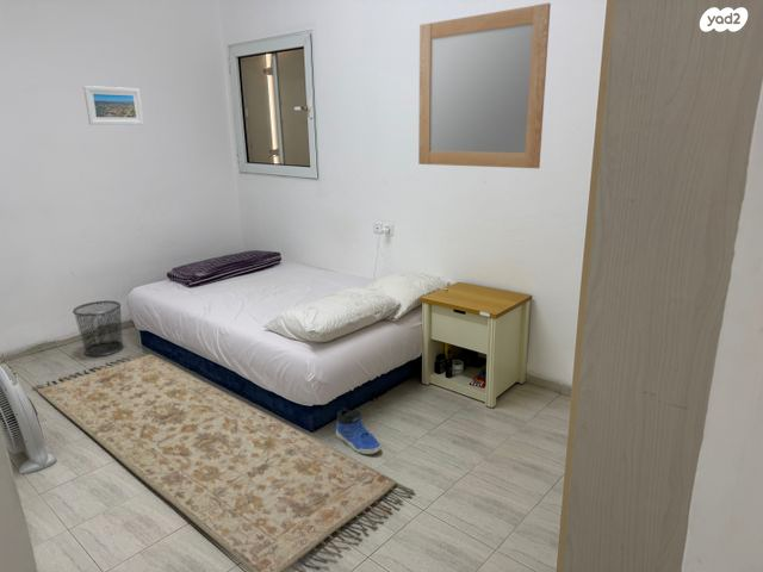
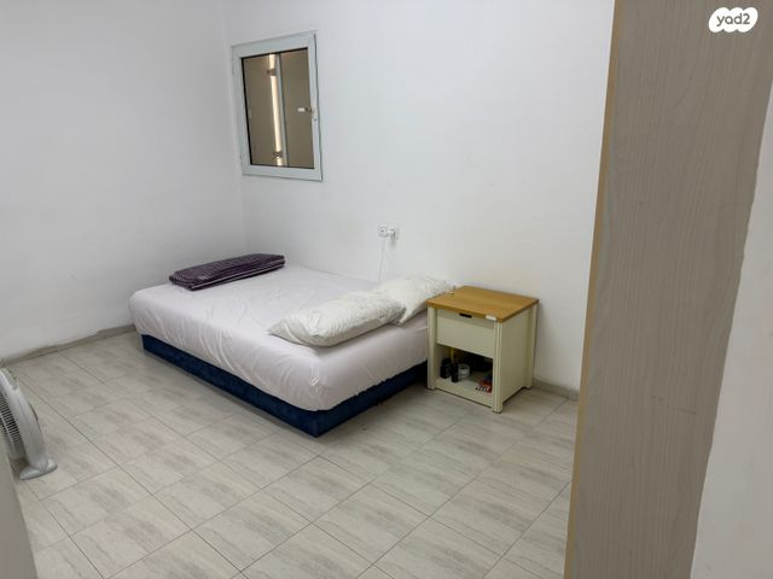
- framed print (114, 106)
- waste bin (100, 328)
- sneaker (356, 428)
- rug (188, 429)
- home mirror (477, 93)
